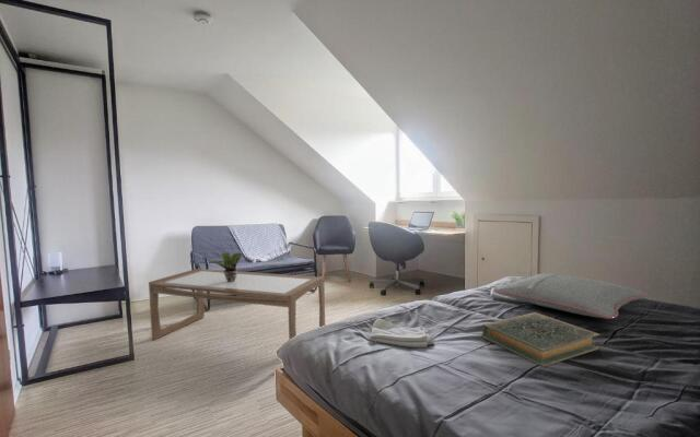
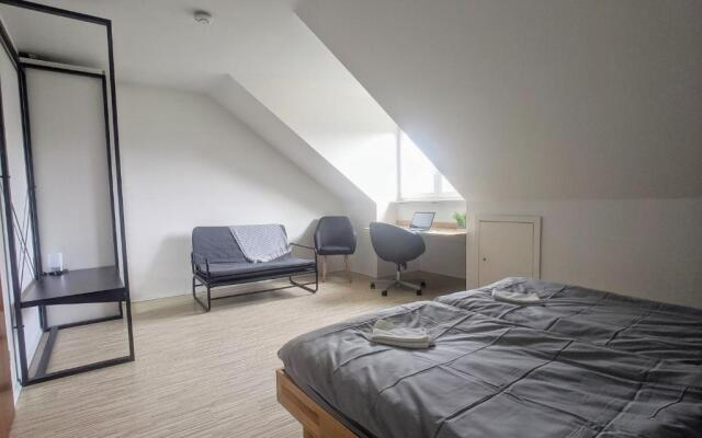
- hardback book (538, 335)
- coffee table (238, 302)
- potted plant (231, 264)
- pillow (567, 292)
